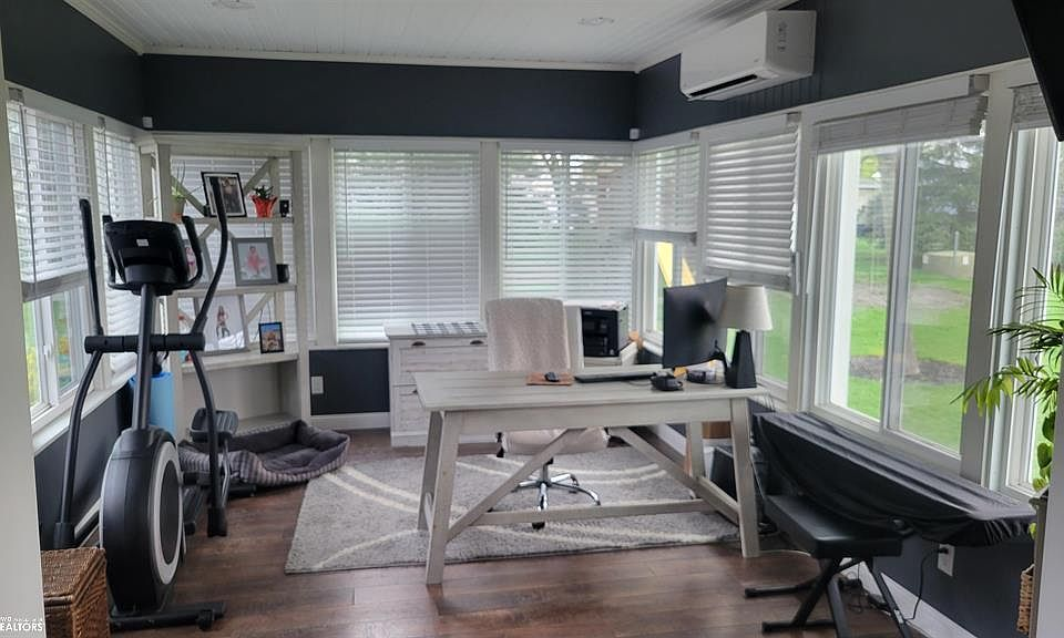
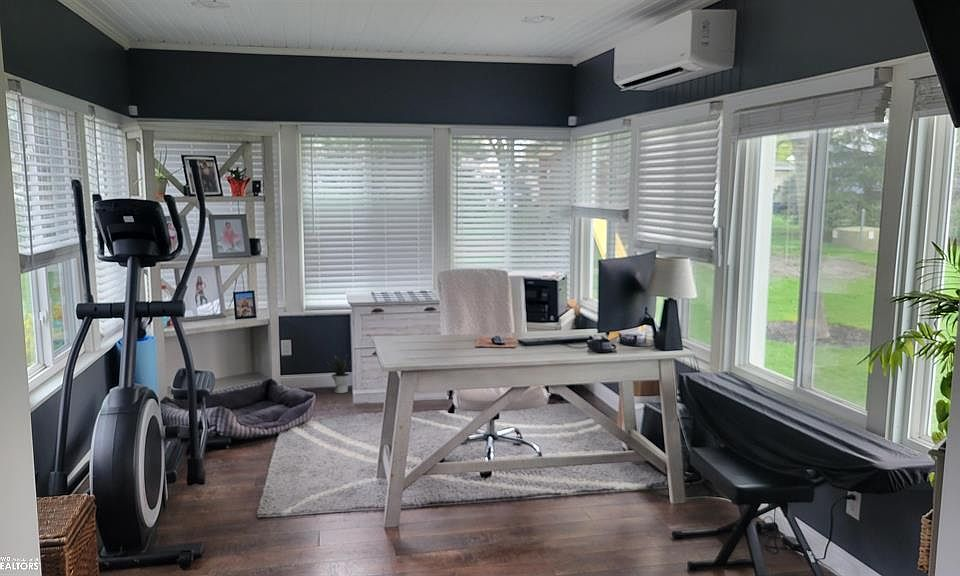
+ potted plant (339, 373)
